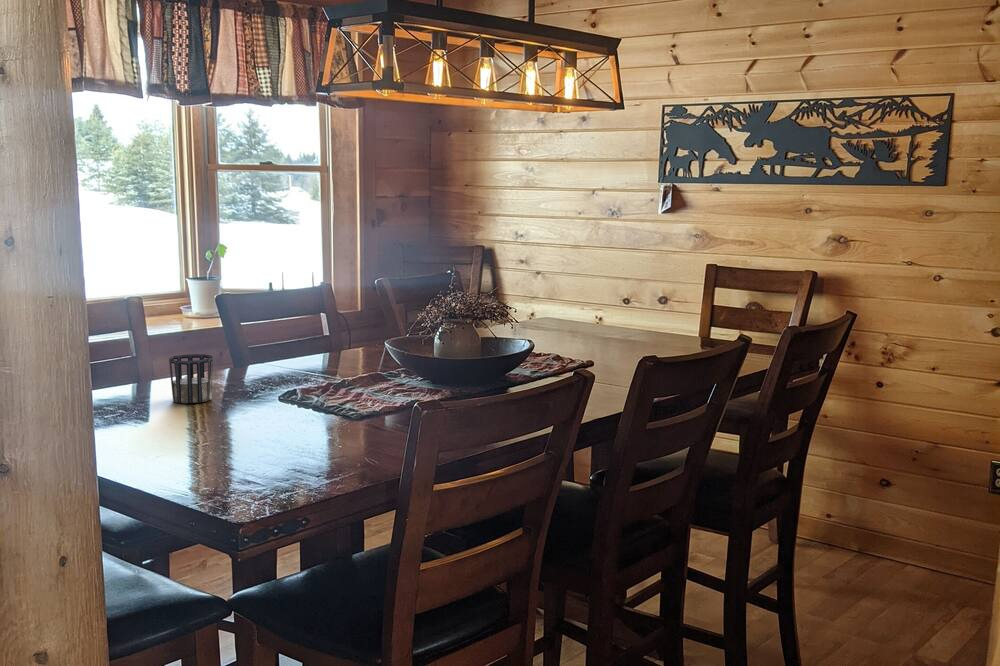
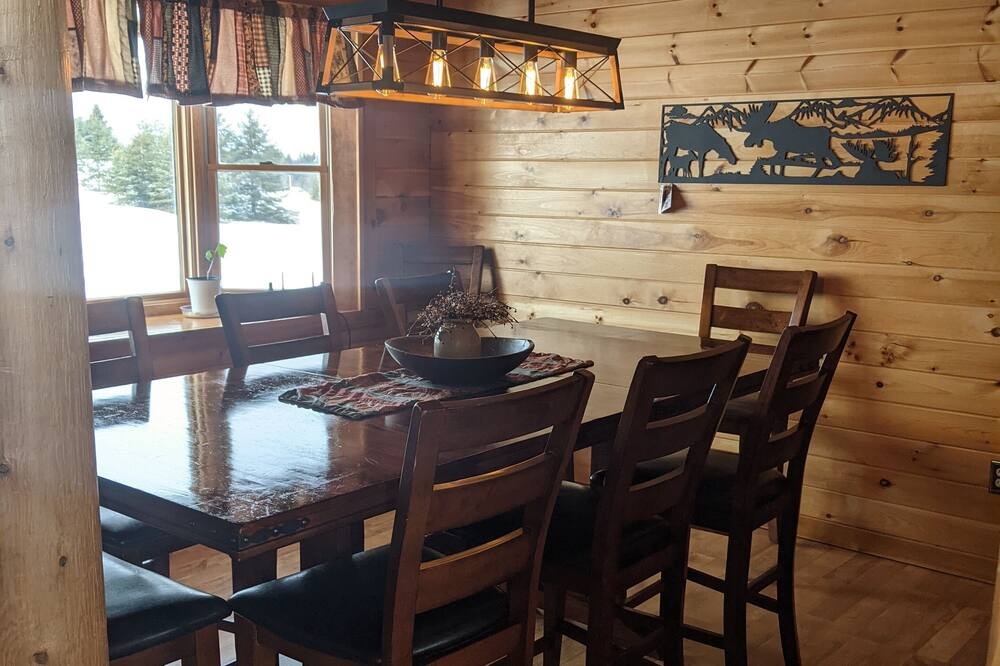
- cup (191, 378)
